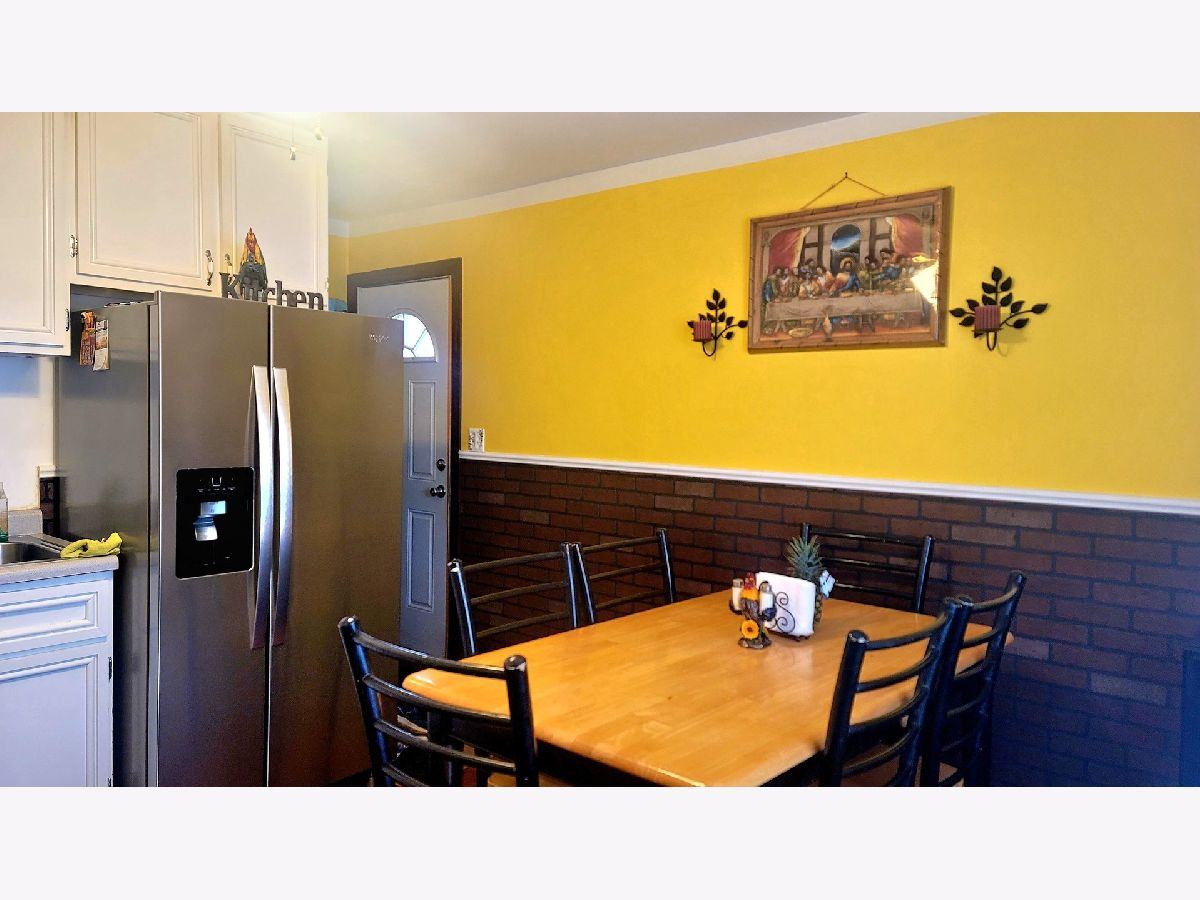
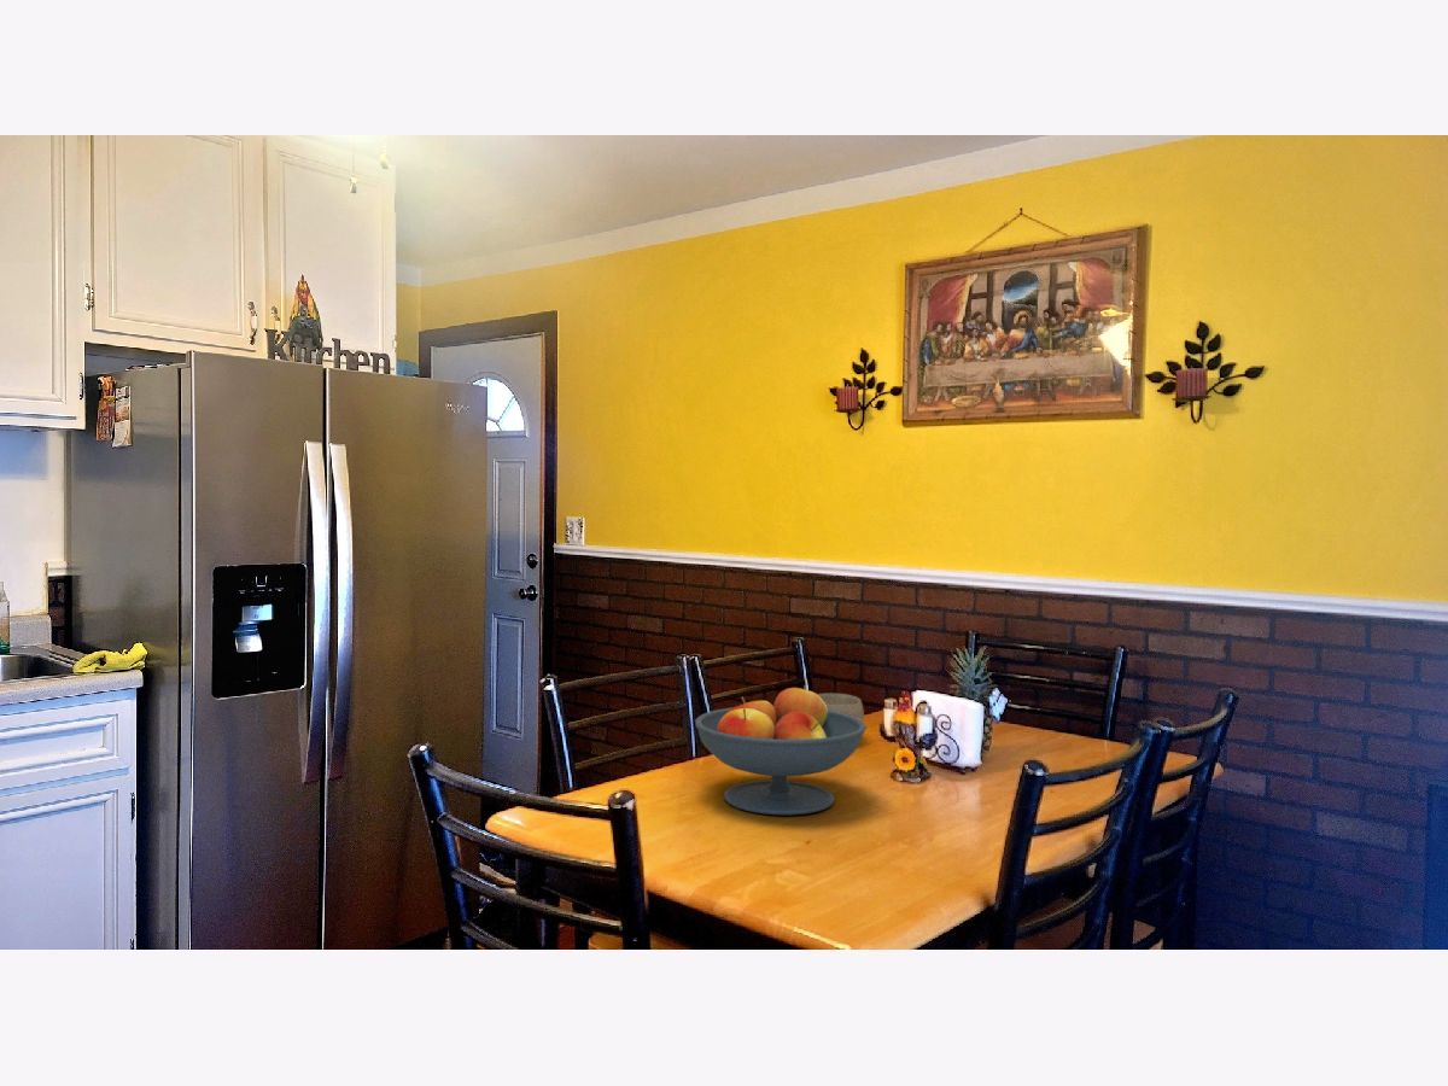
+ bowl (834, 711)
+ fruit bowl (780, 746)
